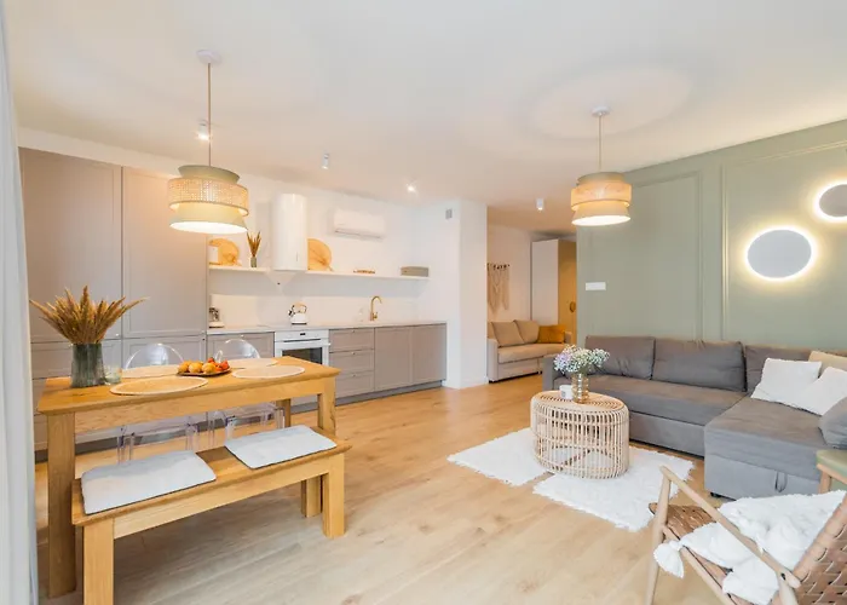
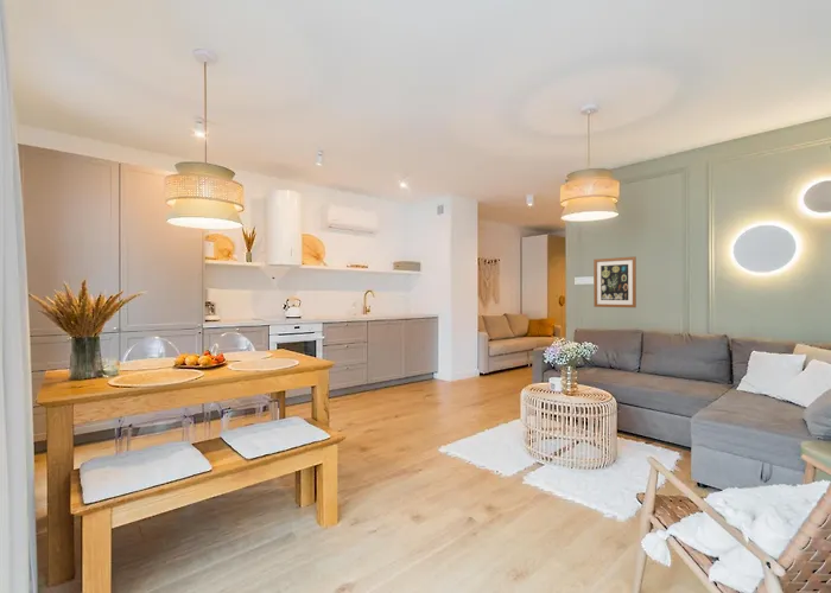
+ wall art (614, 282)
